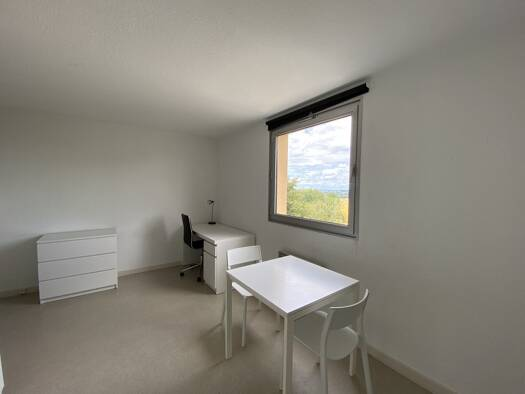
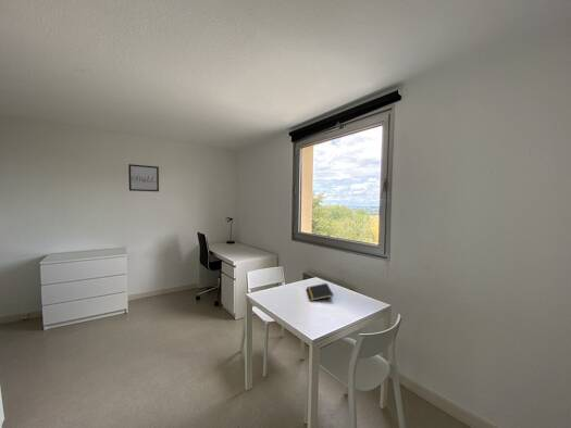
+ wall art (144, 178)
+ notepad (319, 291)
